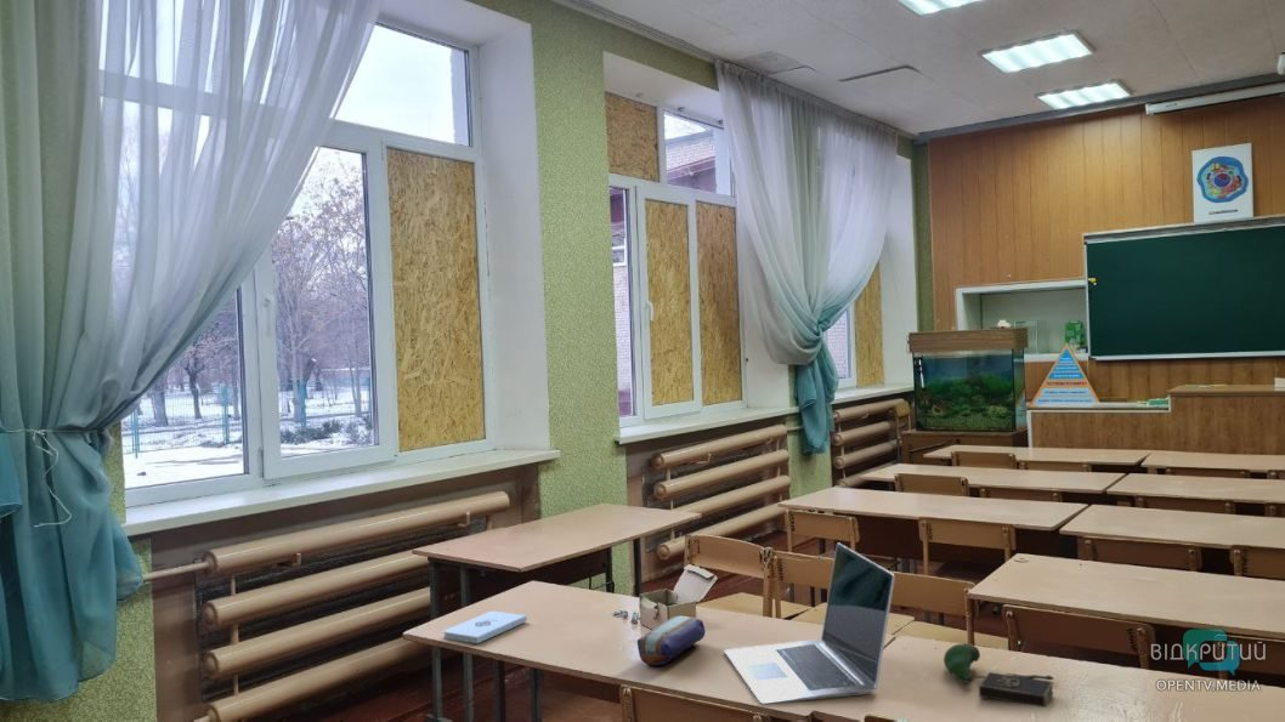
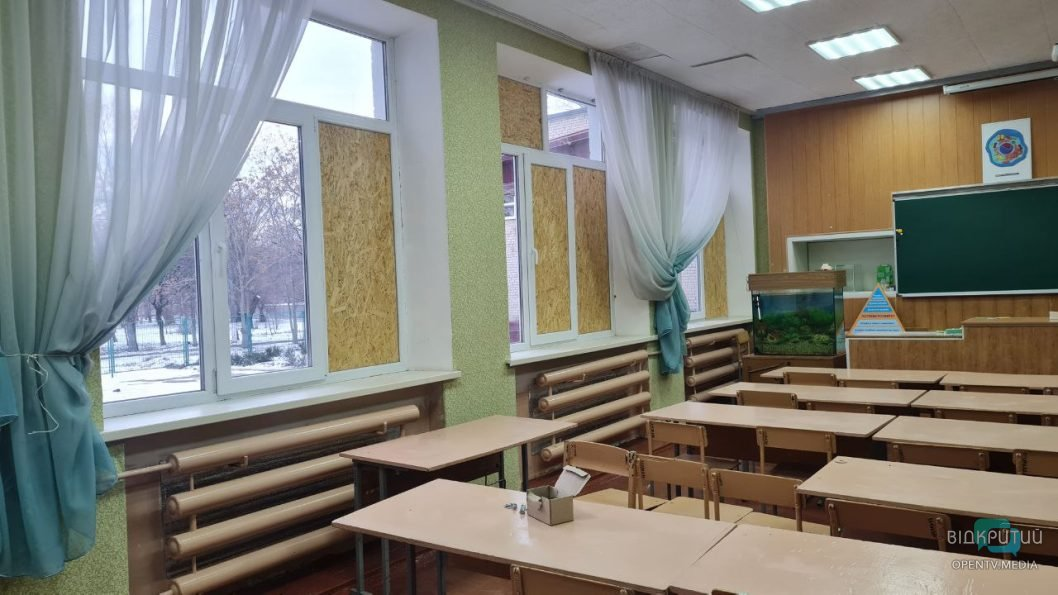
- laptop (823, 622)
- notepad (485, 626)
- pencil case (672, 638)
- book (997, 673)
